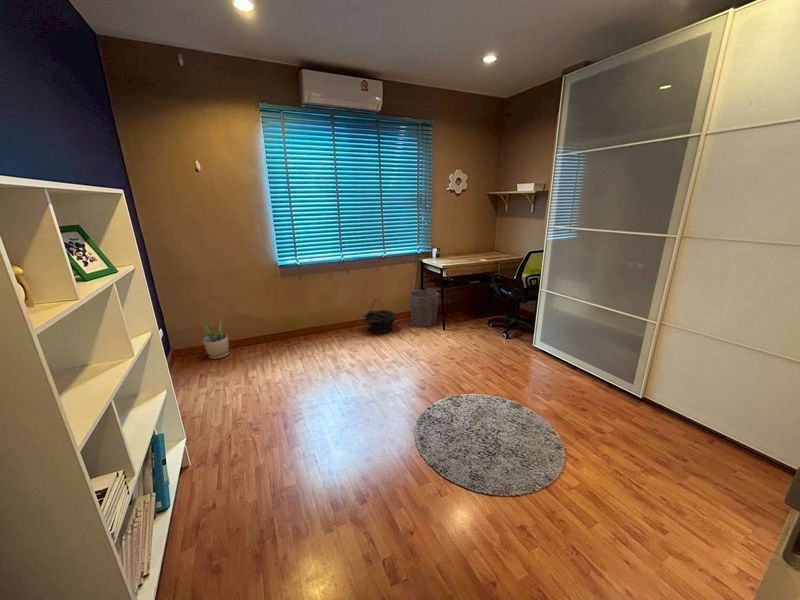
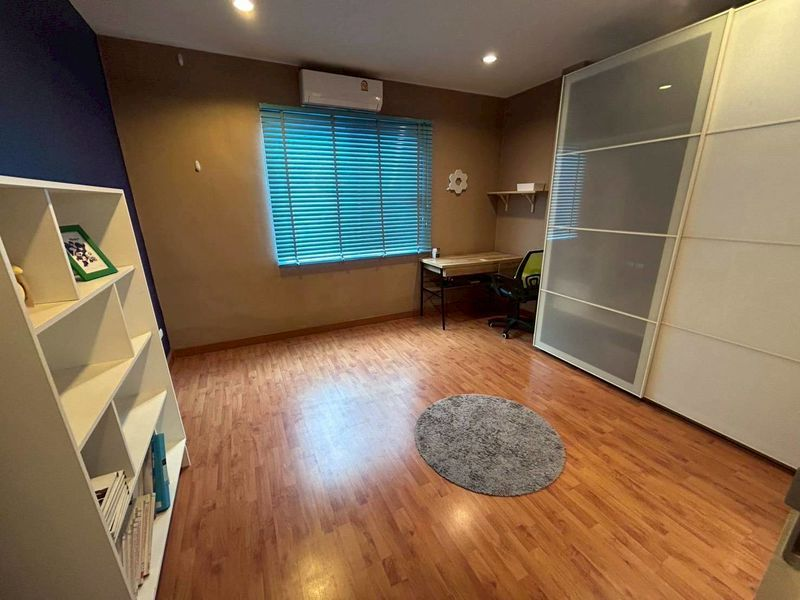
- basket (379, 314)
- waste bin (423, 308)
- potted plant (215, 336)
